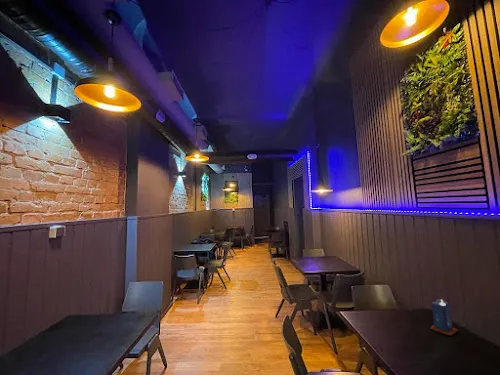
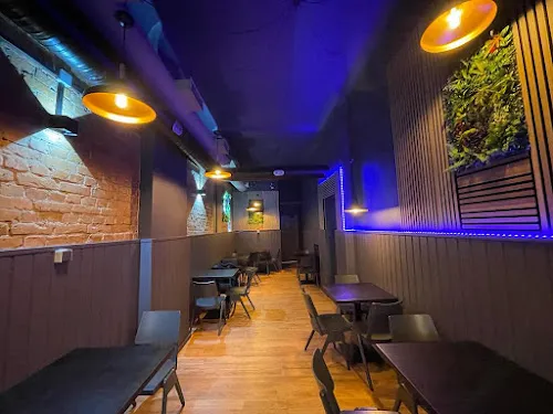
- candle (442, 314)
